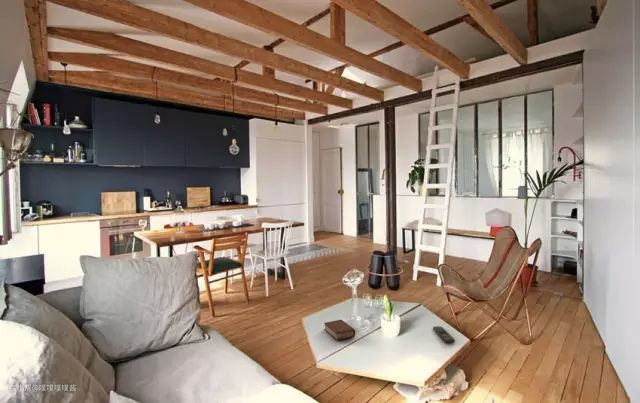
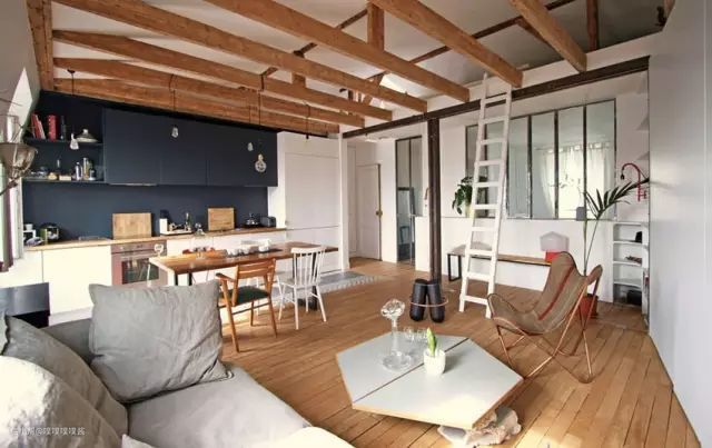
- book (339, 329)
- remote control (443, 334)
